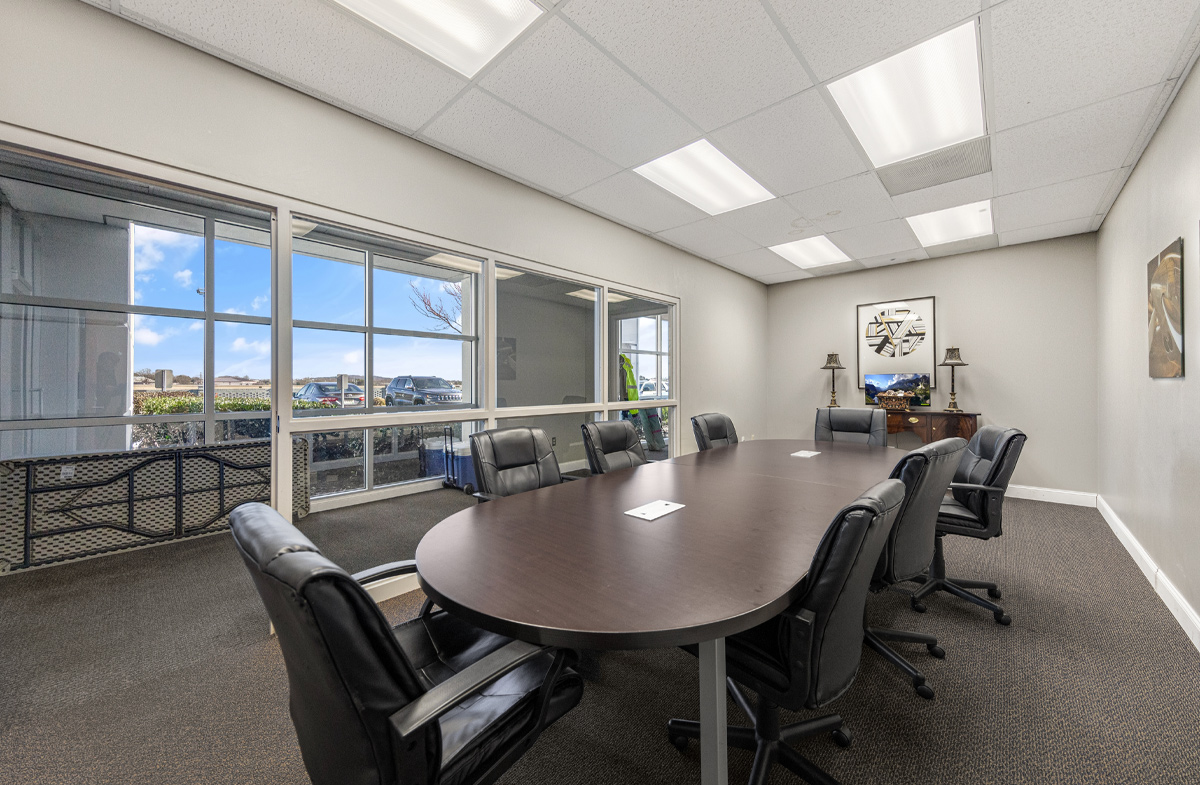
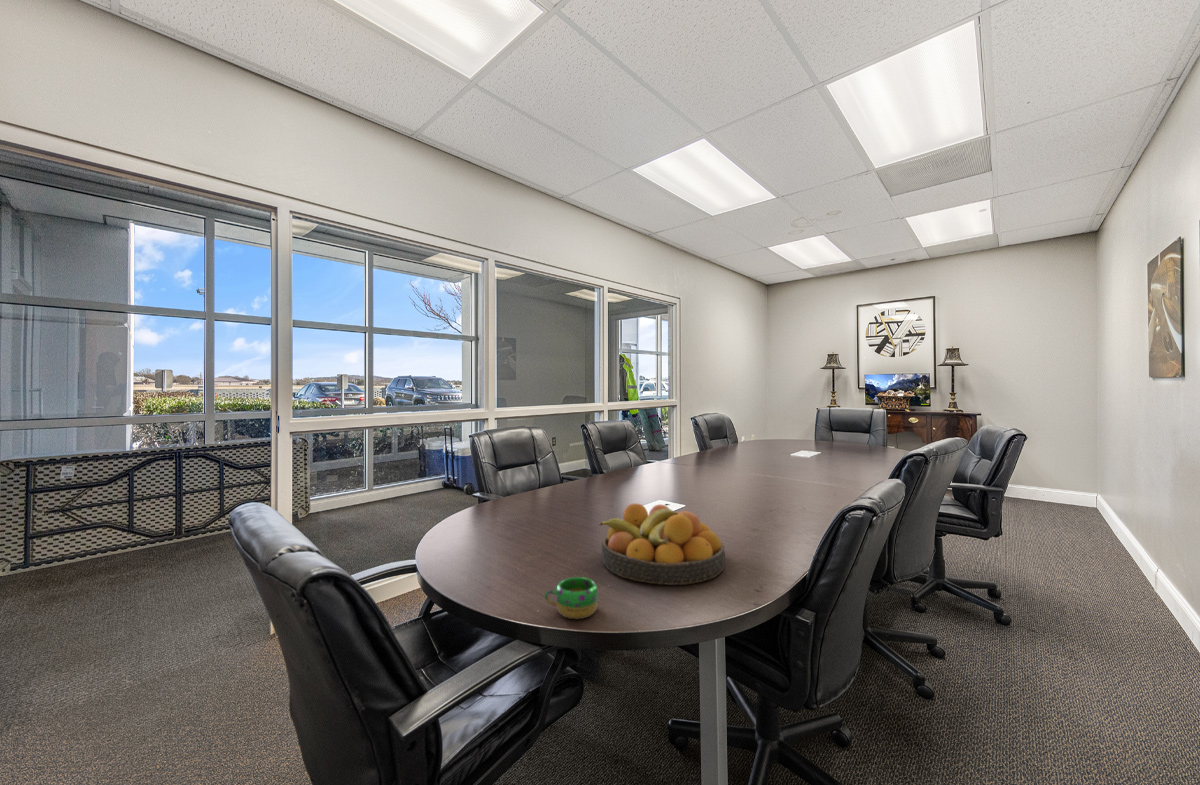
+ fruit bowl (662, 534)
+ mug (571, 598)
